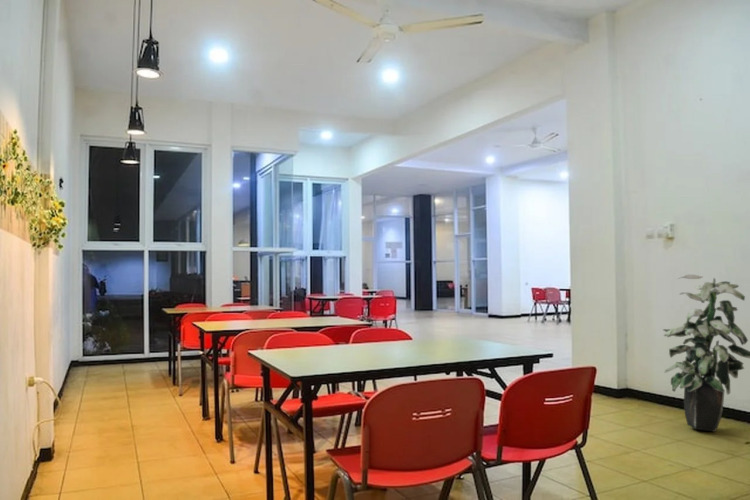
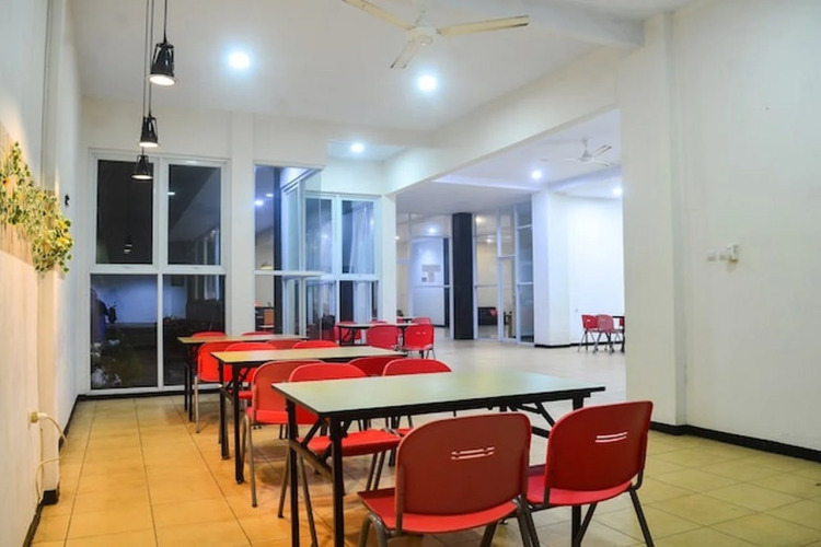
- indoor plant (703, 350)
